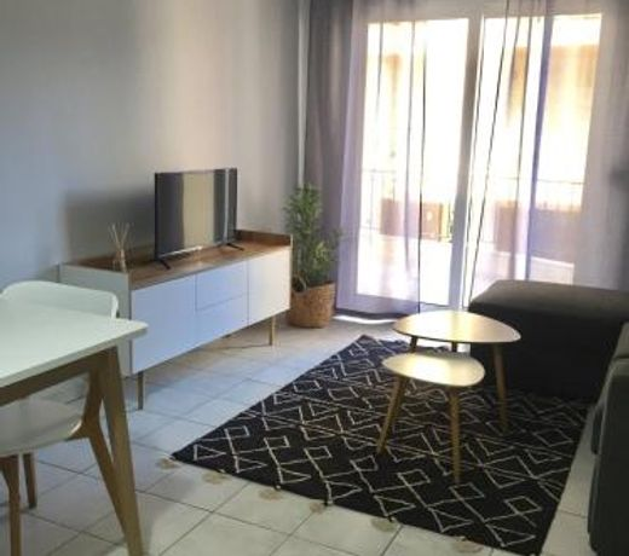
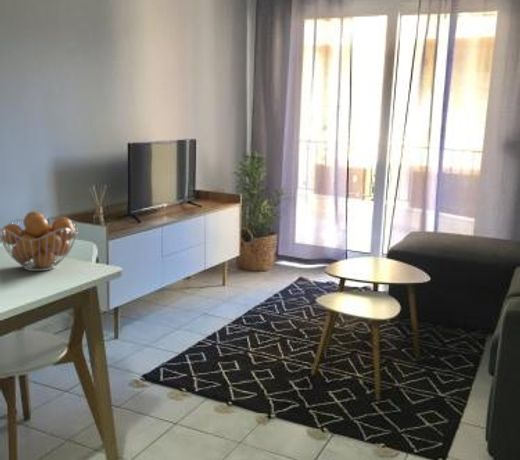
+ fruit basket (39, 240)
